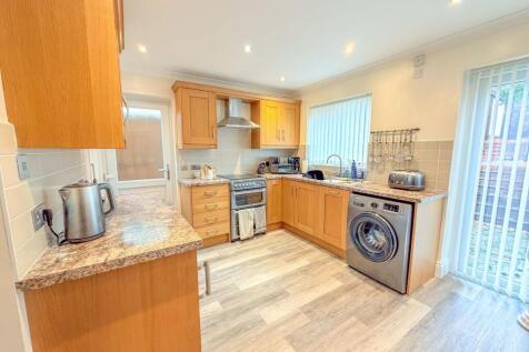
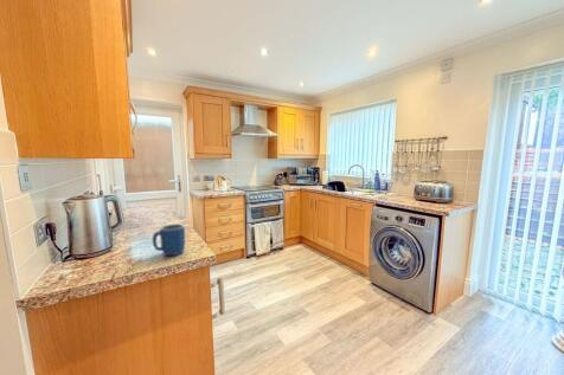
+ mug (169, 240)
